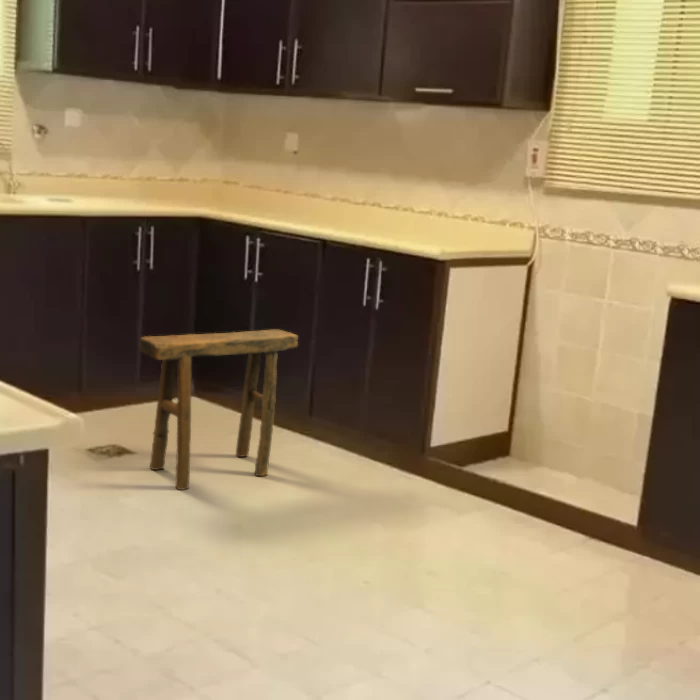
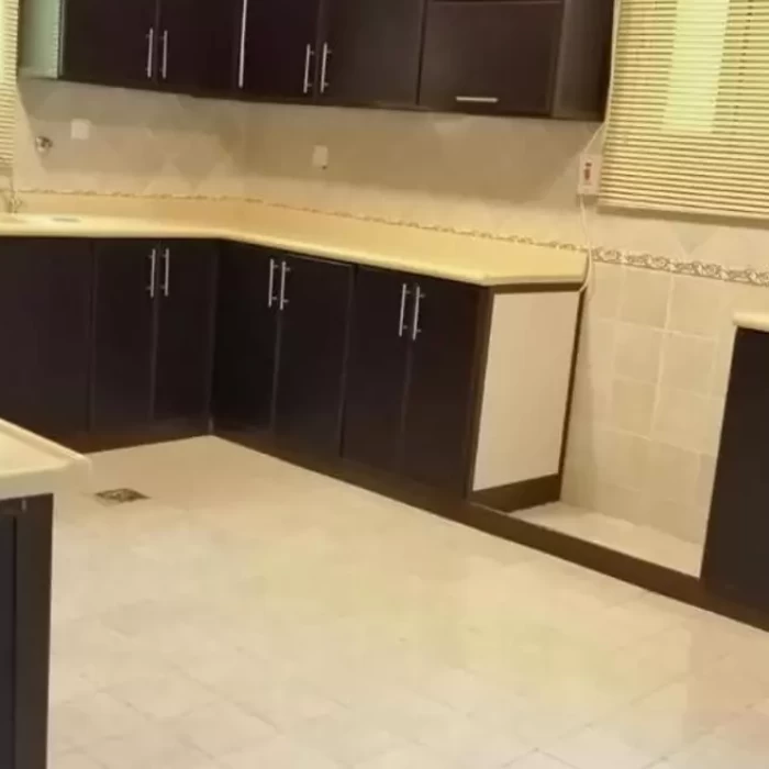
- stool (241, 409)
